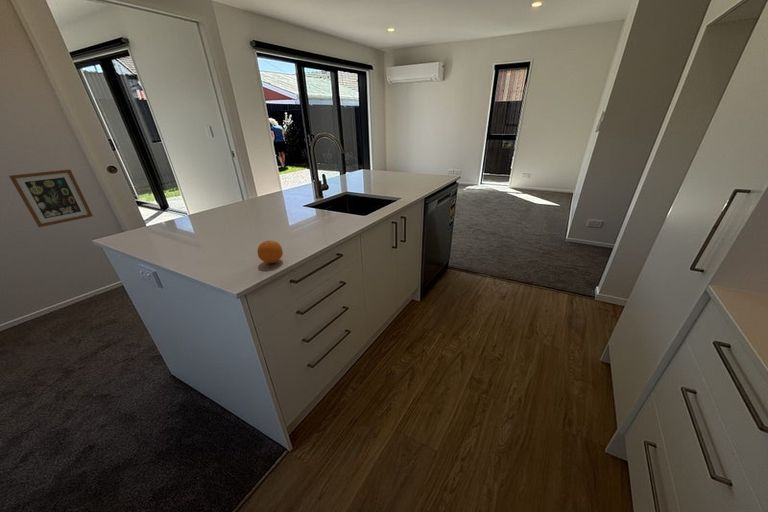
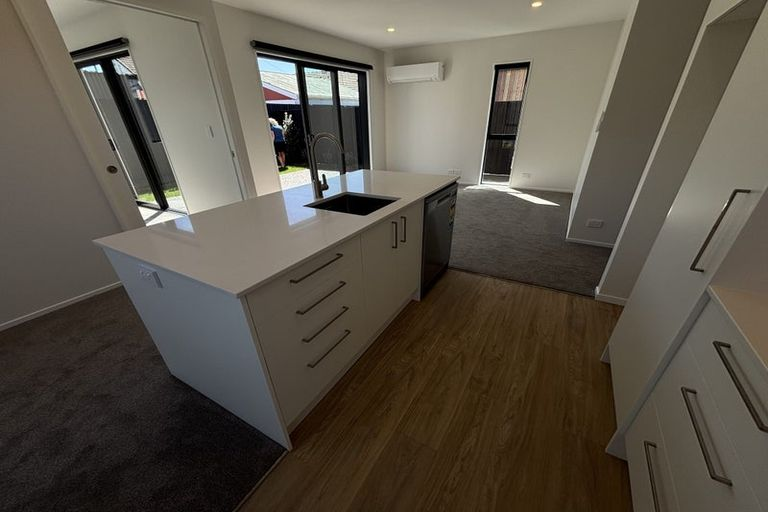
- fruit (270, 252)
- wall art (54, 197)
